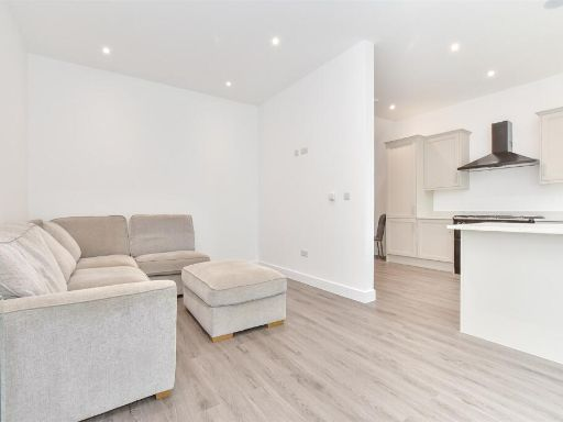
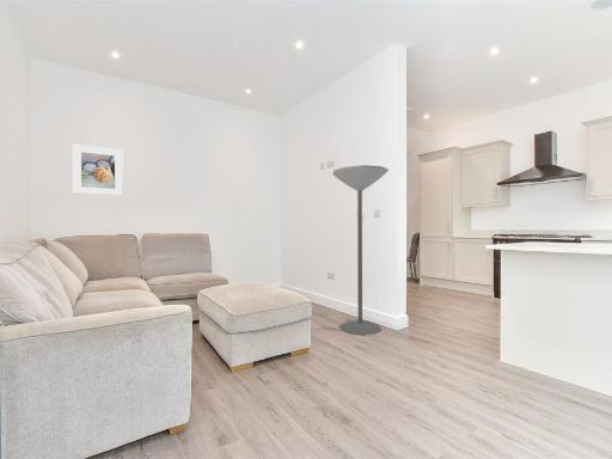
+ floor lamp (360, 249)
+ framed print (98, 170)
